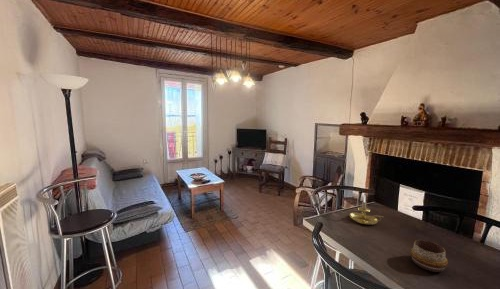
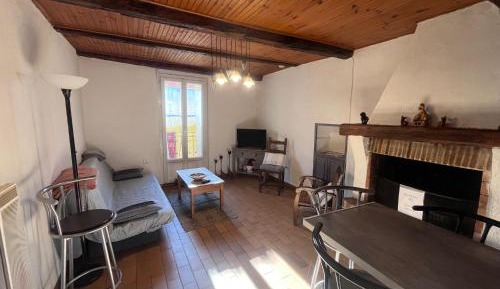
- decorative bowl (428, 255)
- candle holder (366, 208)
